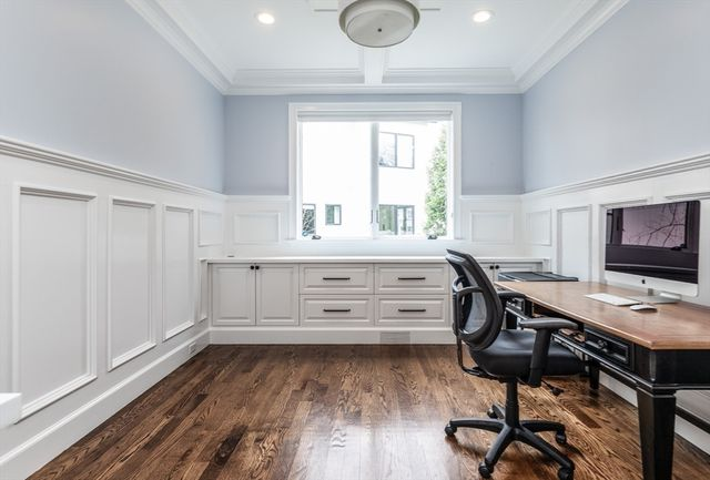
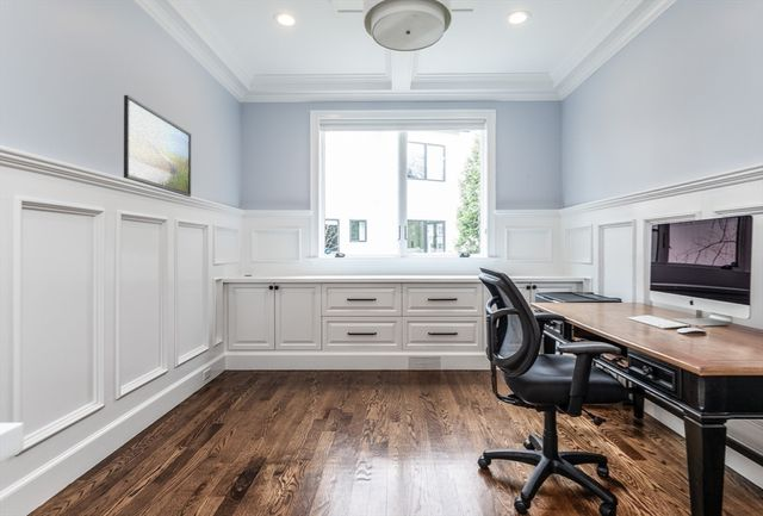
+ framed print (161, 153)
